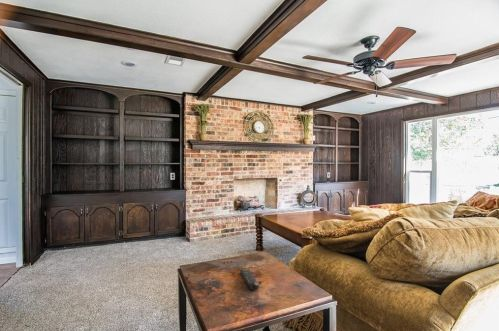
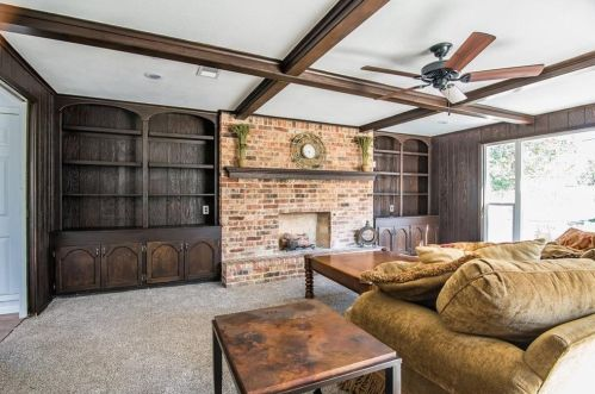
- remote control (248, 278)
